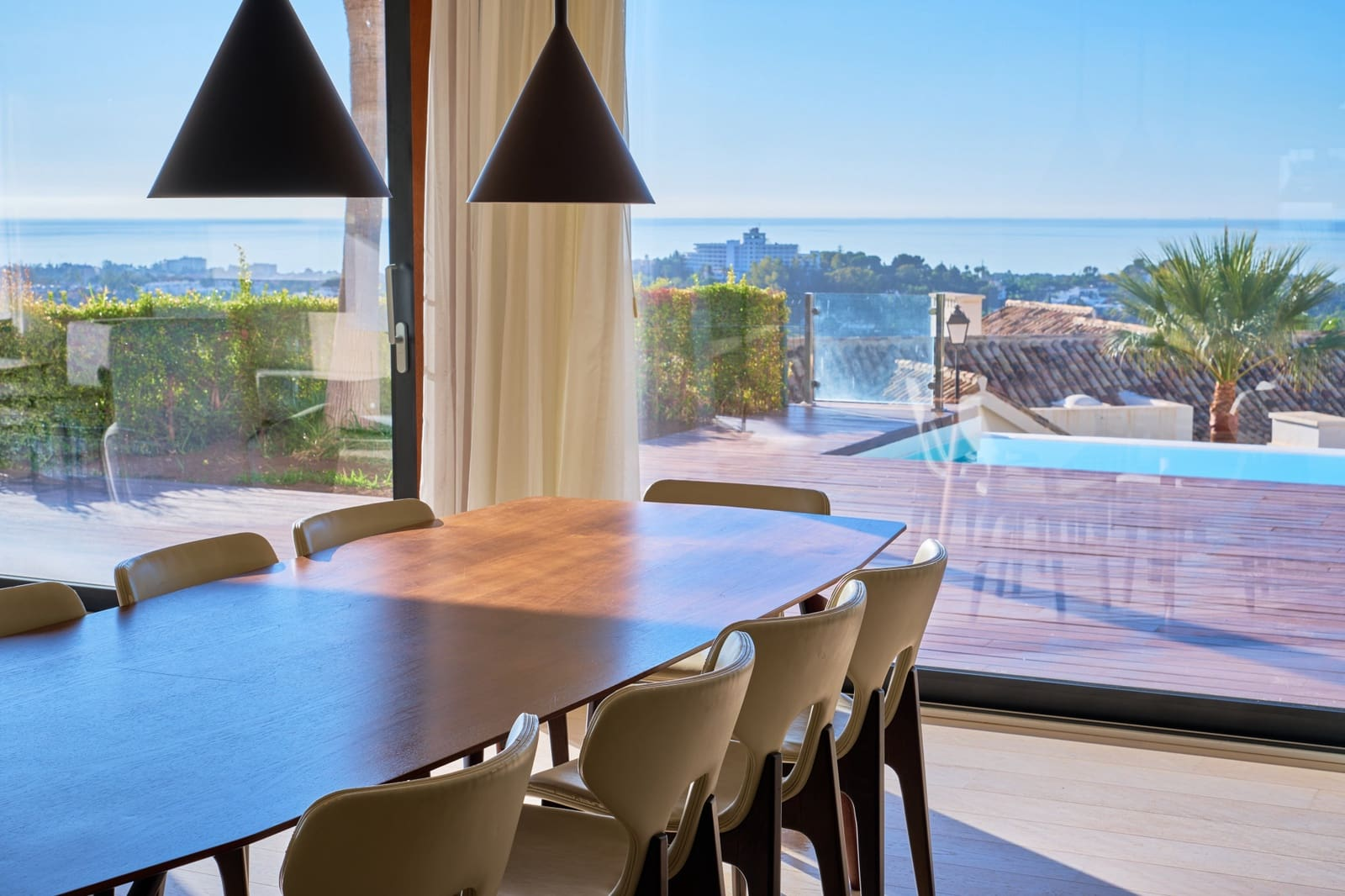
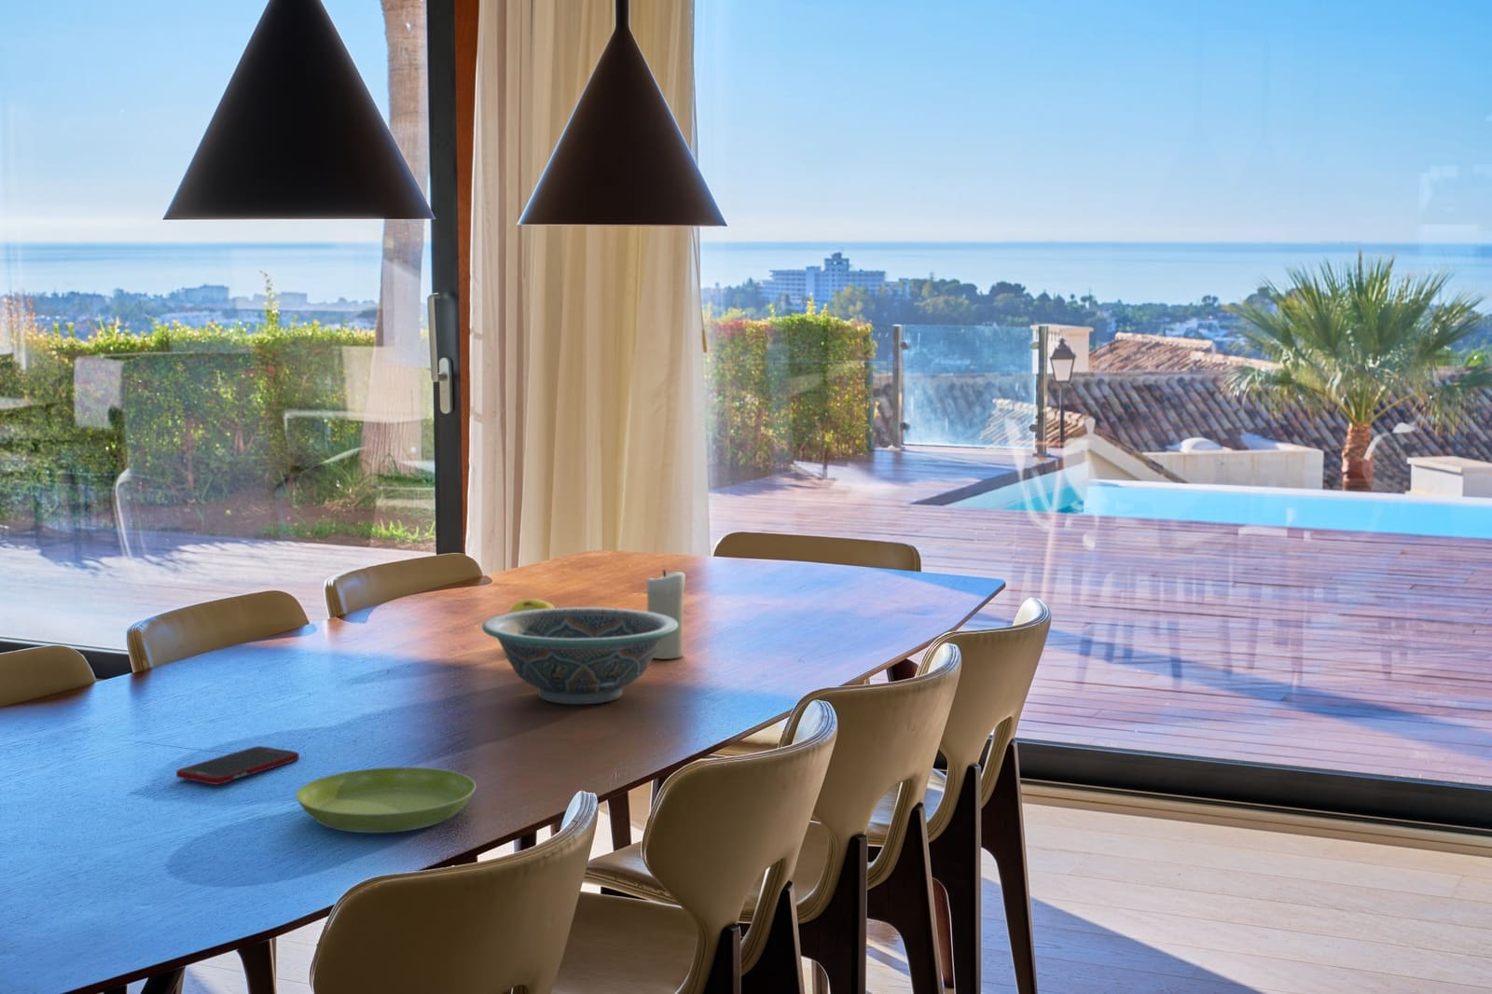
+ saucer (387, 801)
+ decorative bowl (580, 658)
+ fruit (534, 609)
+ cell phone (238, 764)
+ candle (662, 611)
